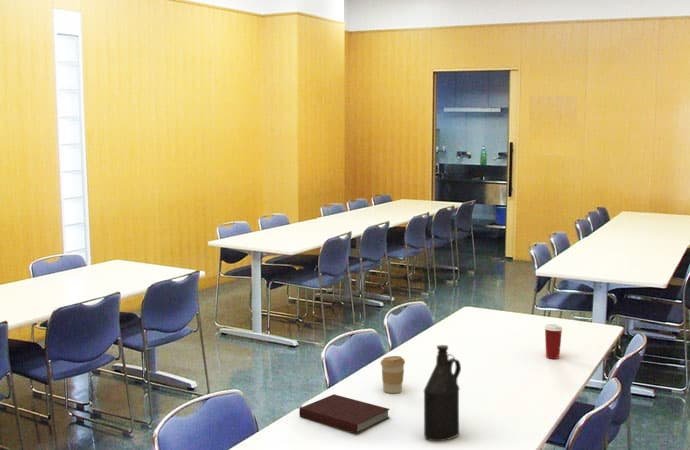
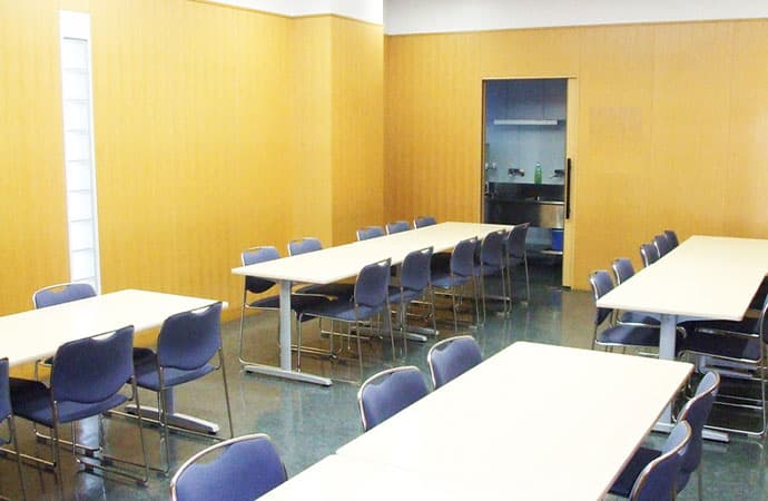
- notebook (344, 412)
- paper cup (553, 341)
- bottle (442, 390)
- coffee cup (392, 373)
